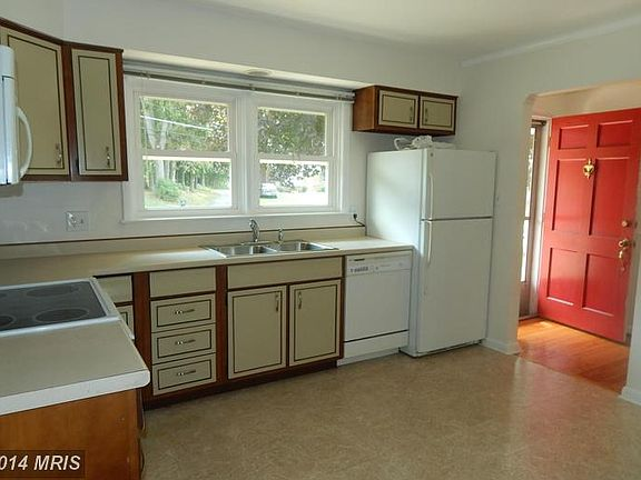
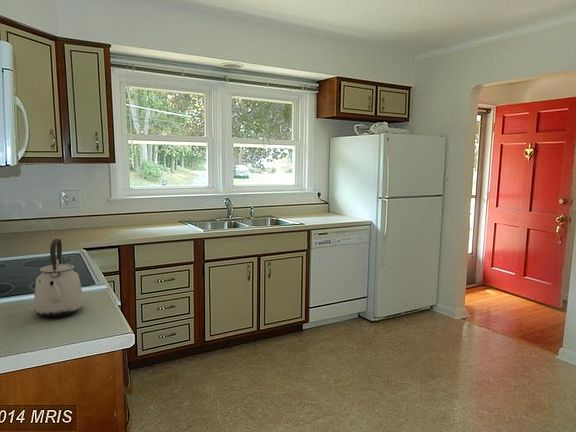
+ kettle (56, 278)
